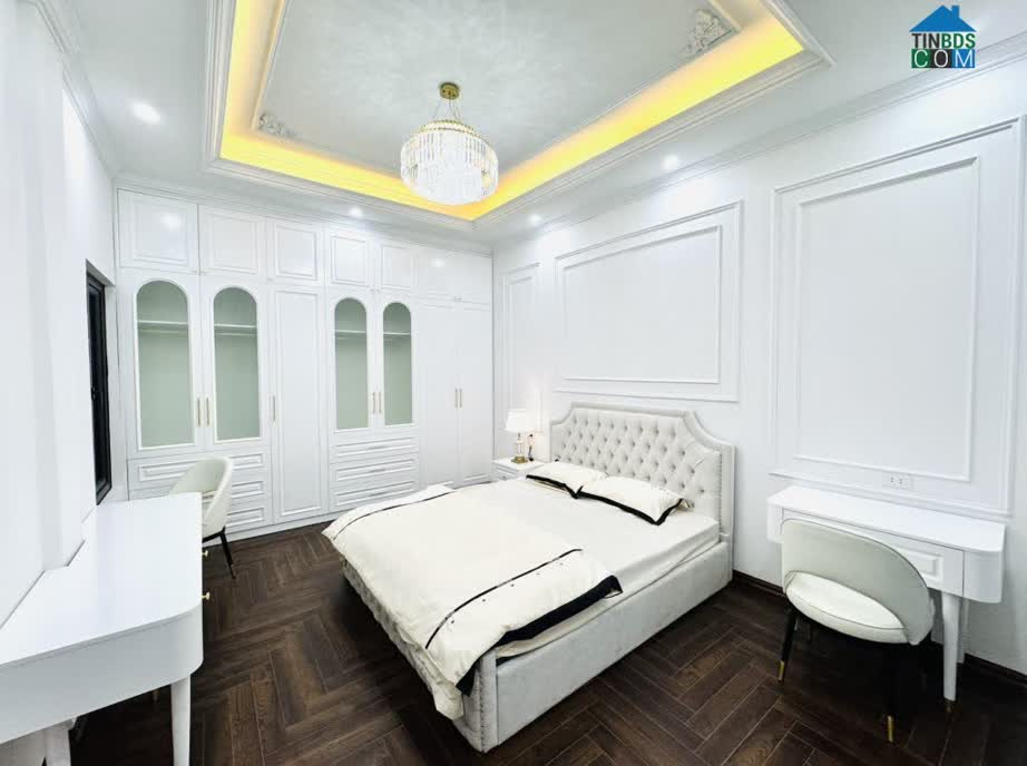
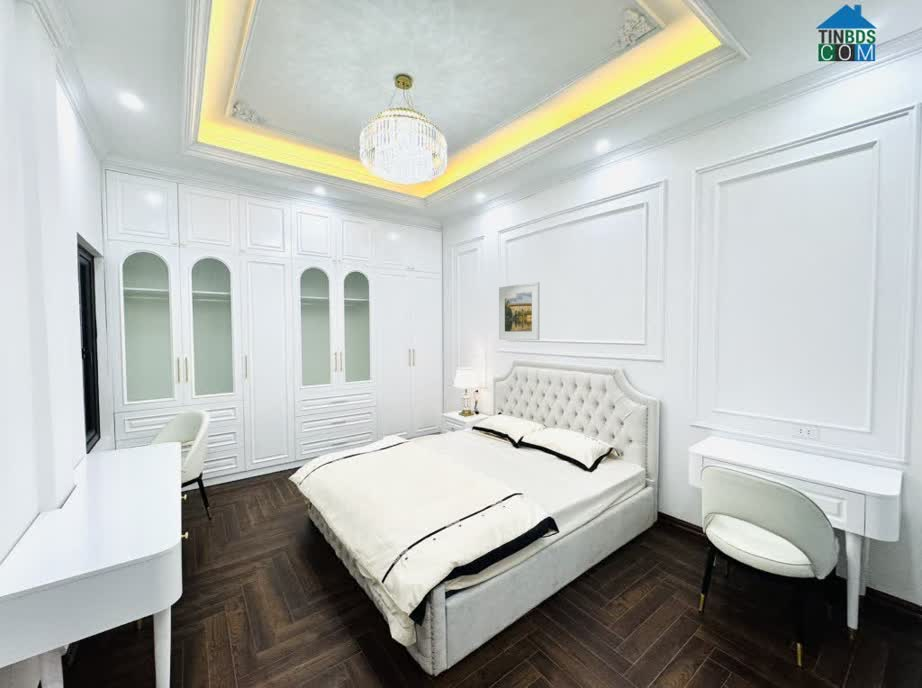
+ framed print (518, 312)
